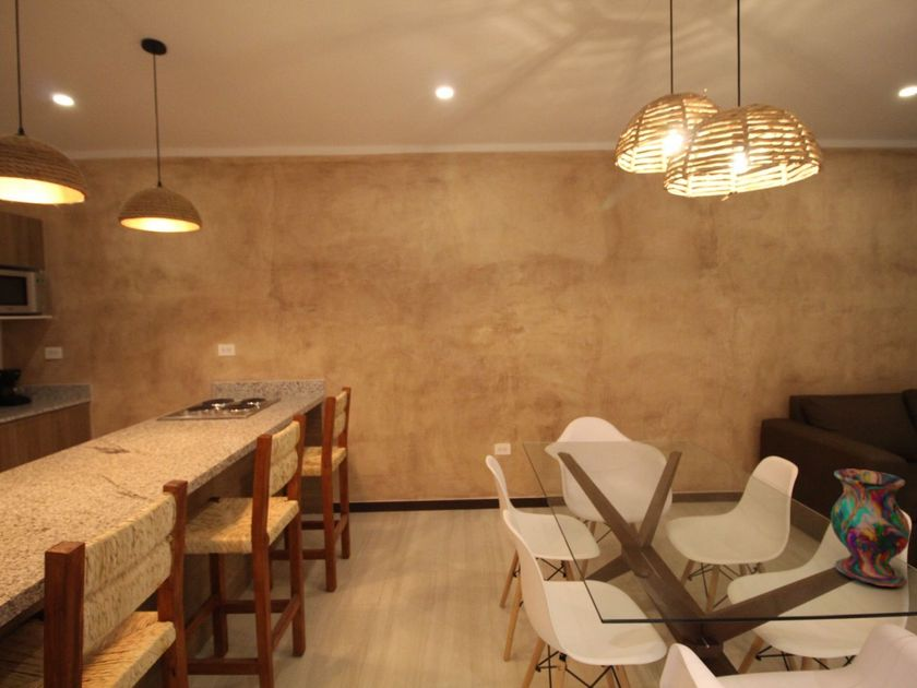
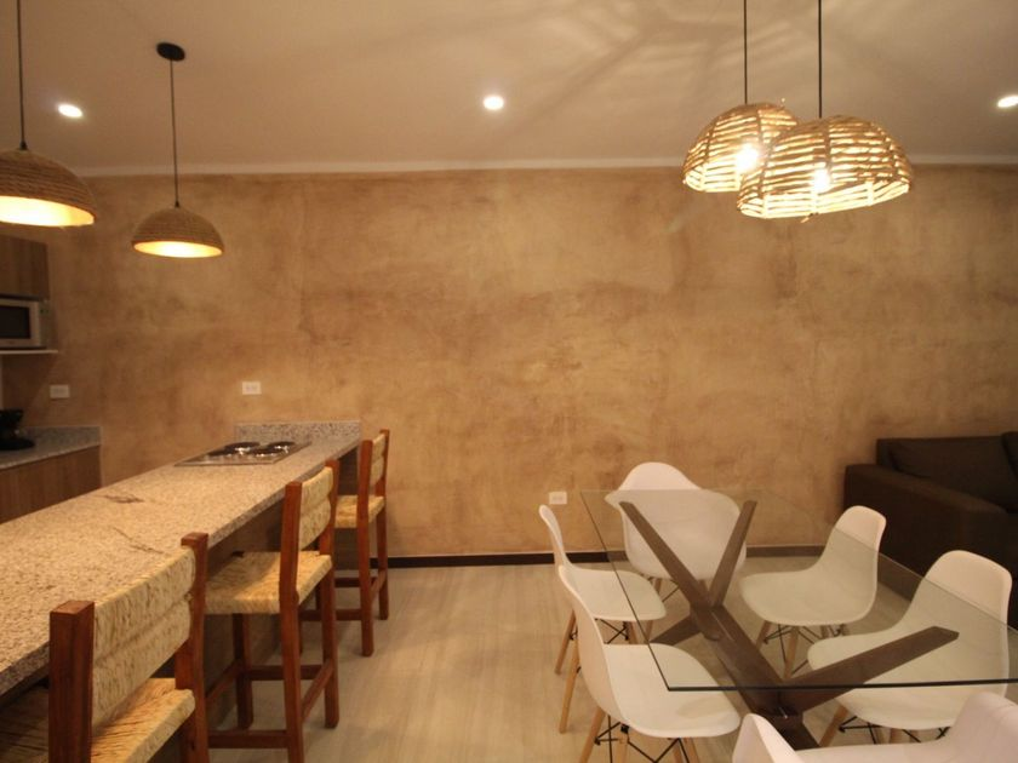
- vase (868, 524)
